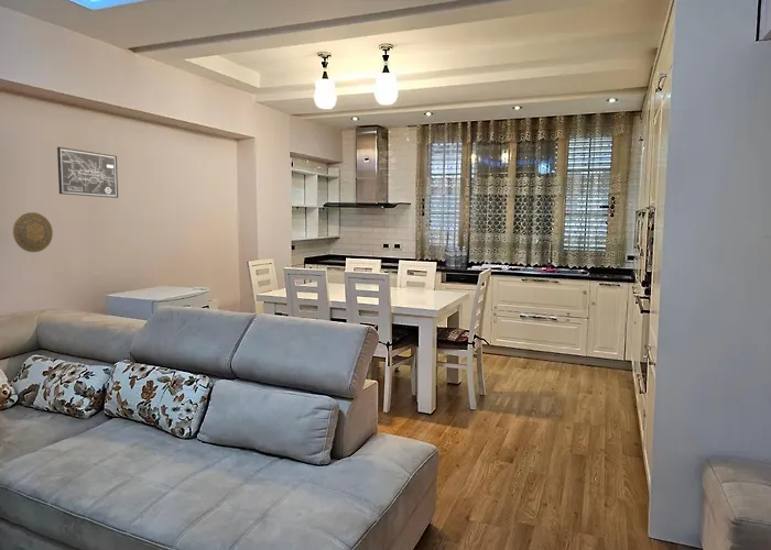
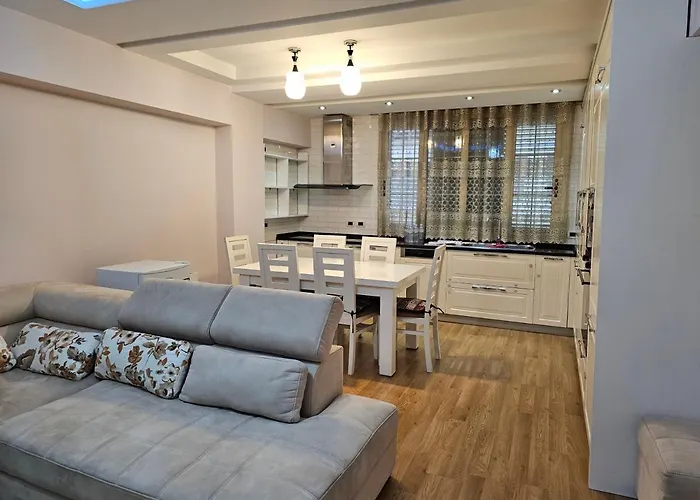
- decorative plate (34, 232)
- wall art (89, 174)
